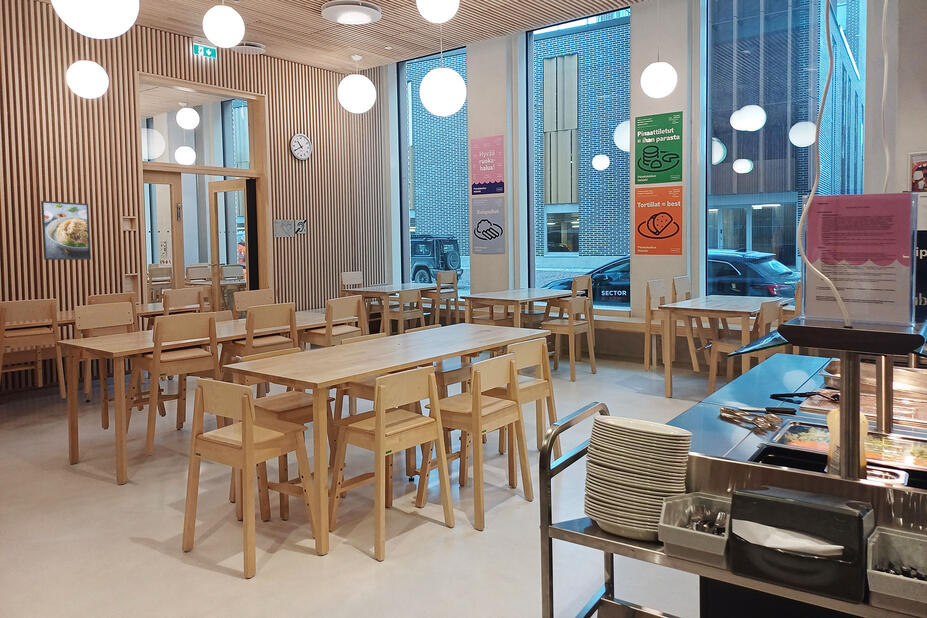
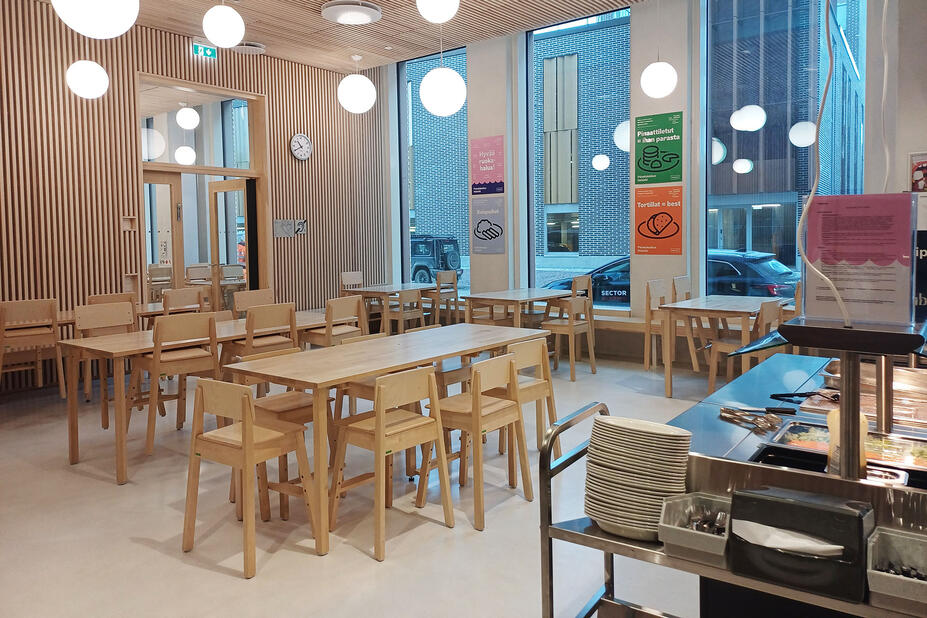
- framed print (66, 231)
